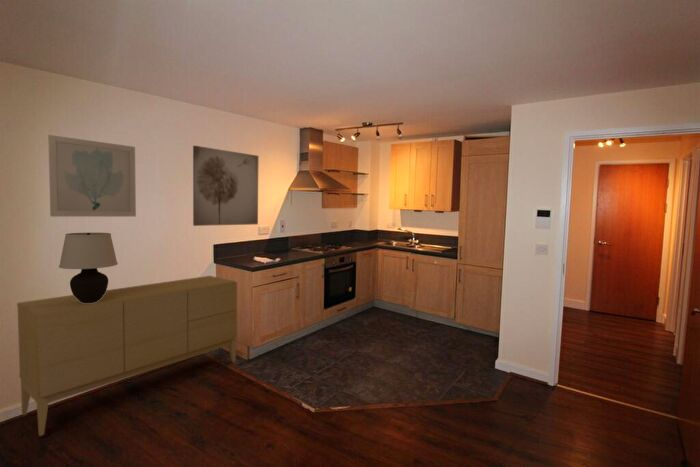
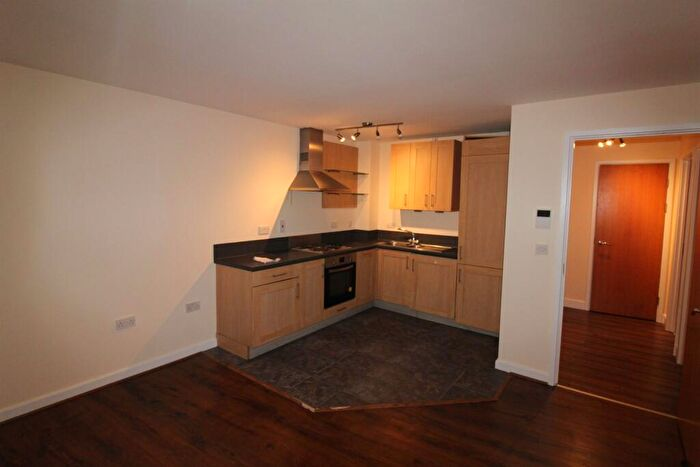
- wall art (95, 179)
- sideboard (144, 338)
- table lamp (89, 267)
- wall art (228, 188)
